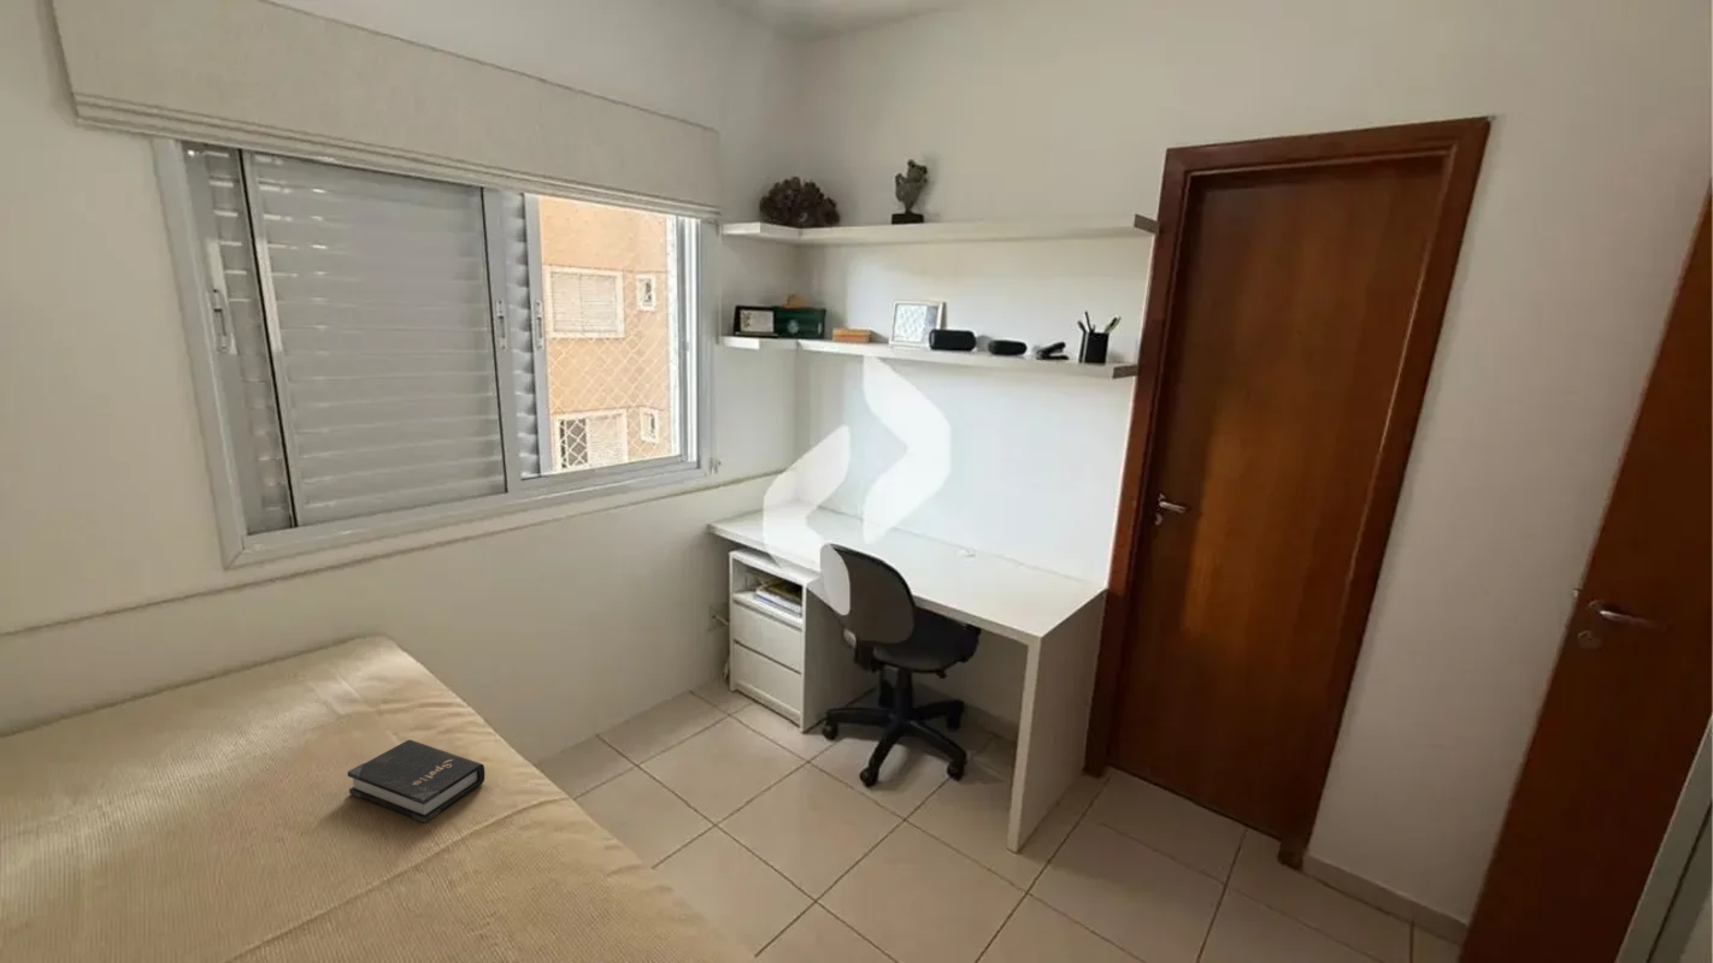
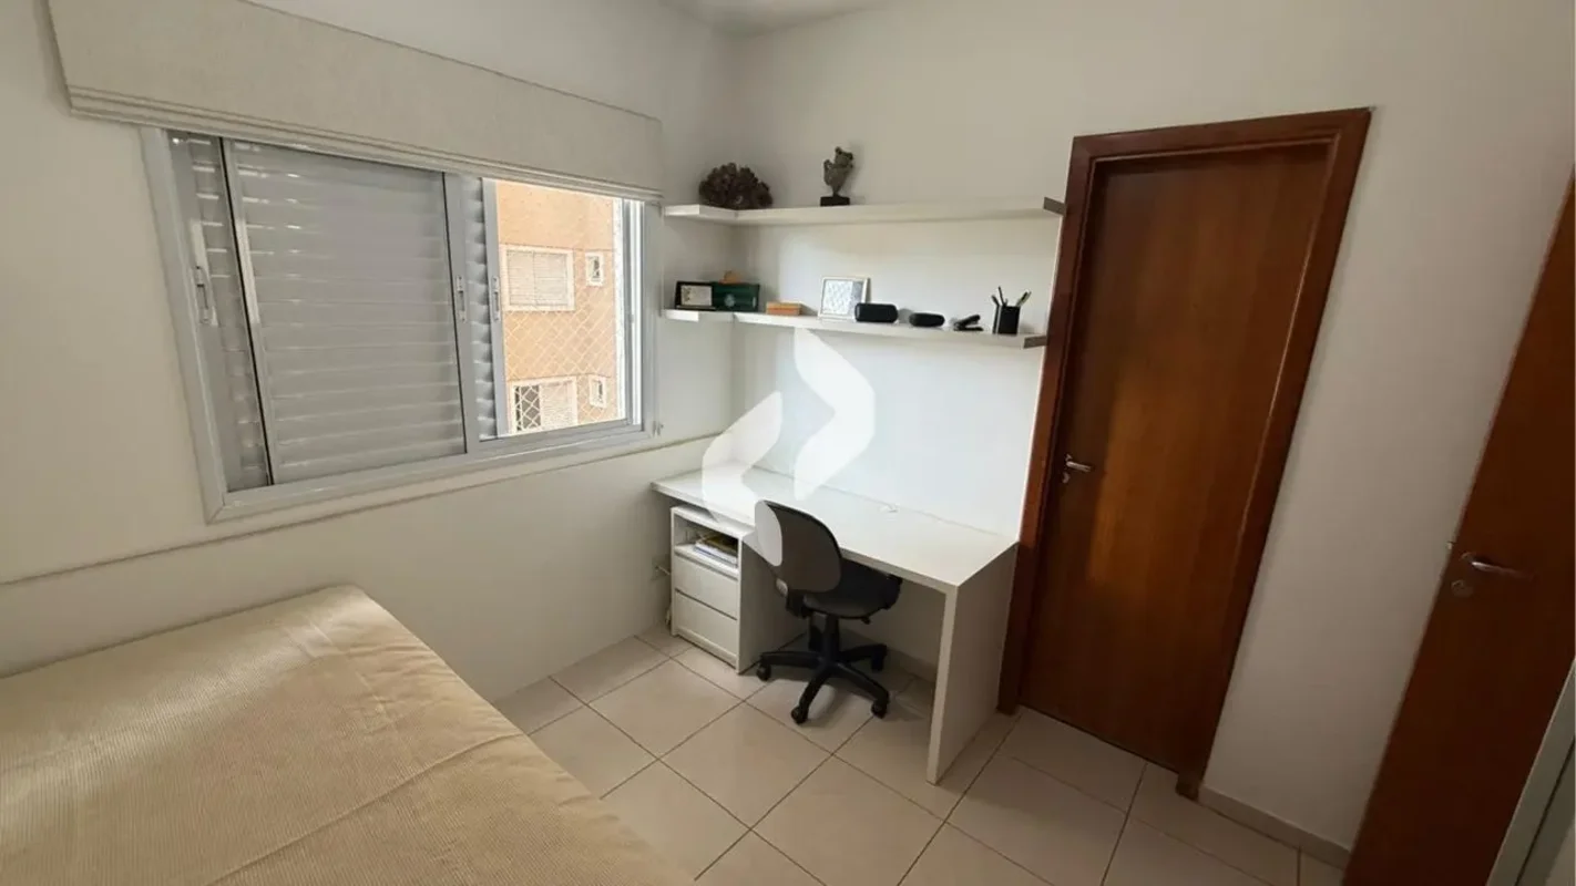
- hardback book (417, 776)
